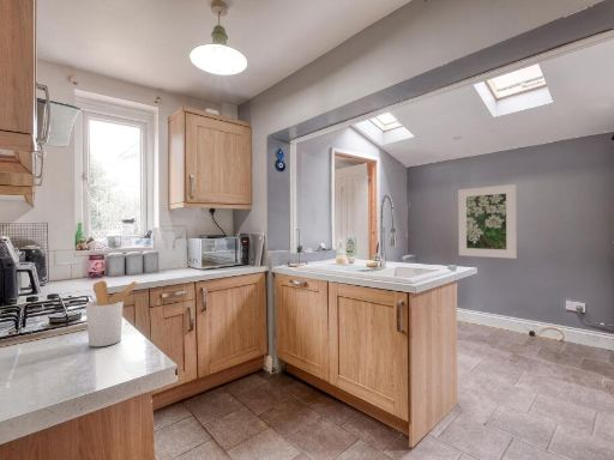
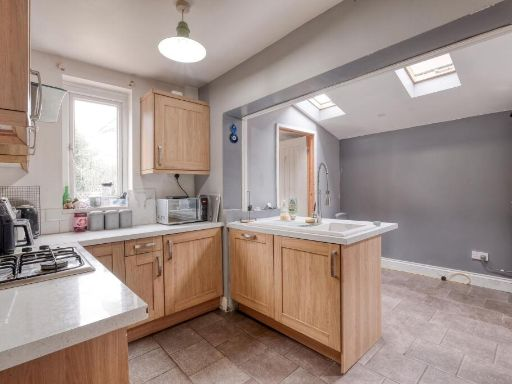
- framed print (486, 222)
- utensil holder (114, 310)
